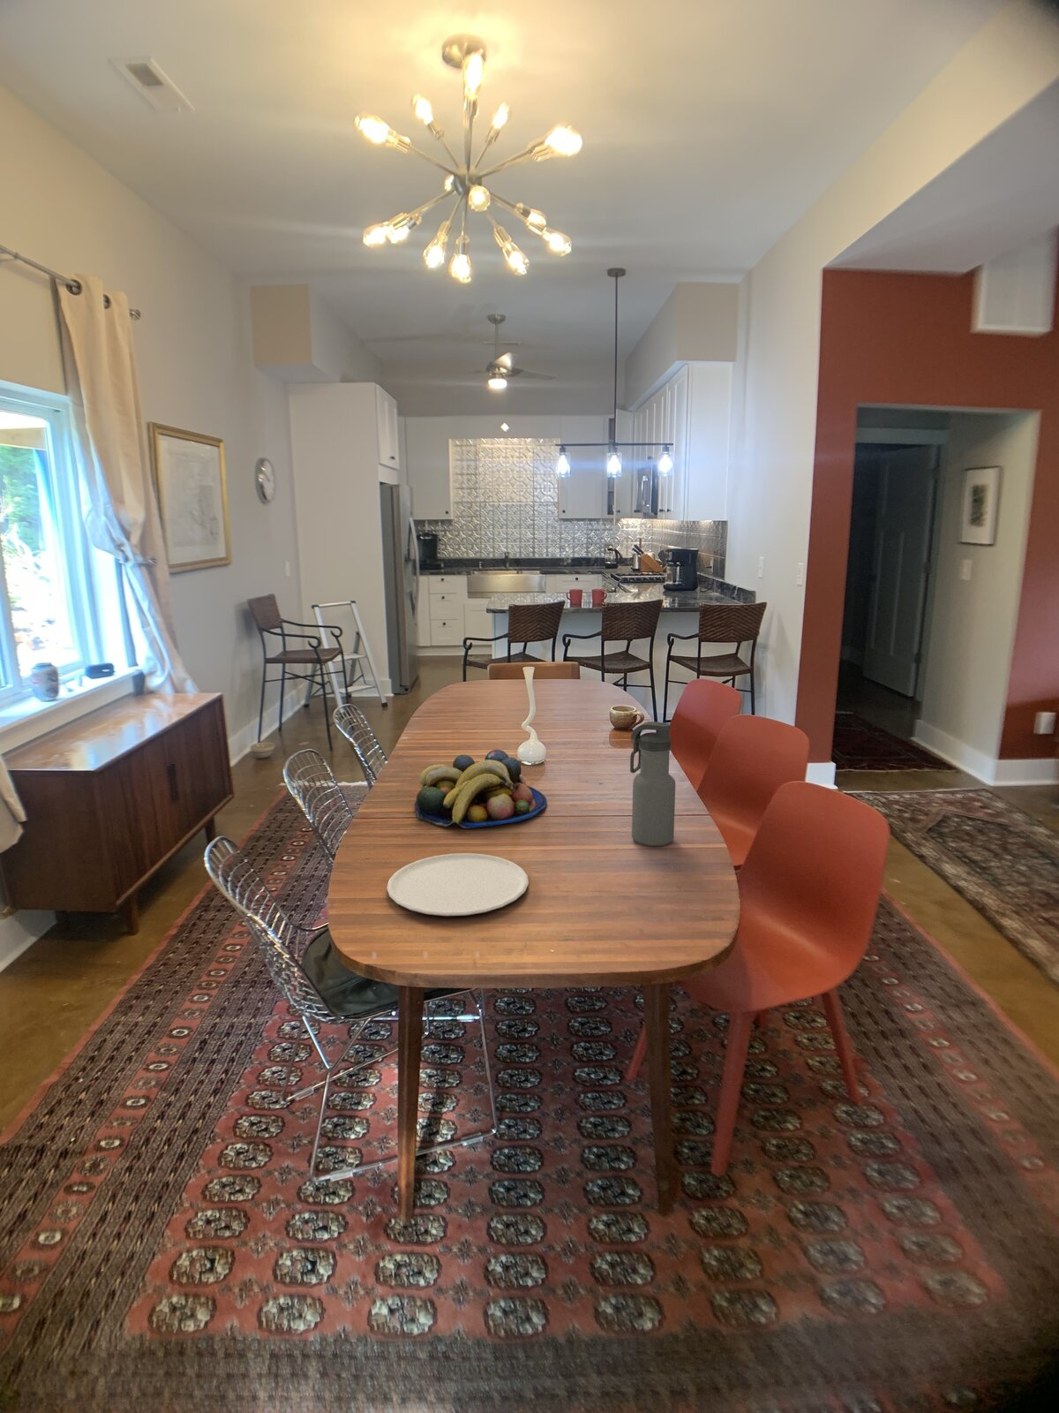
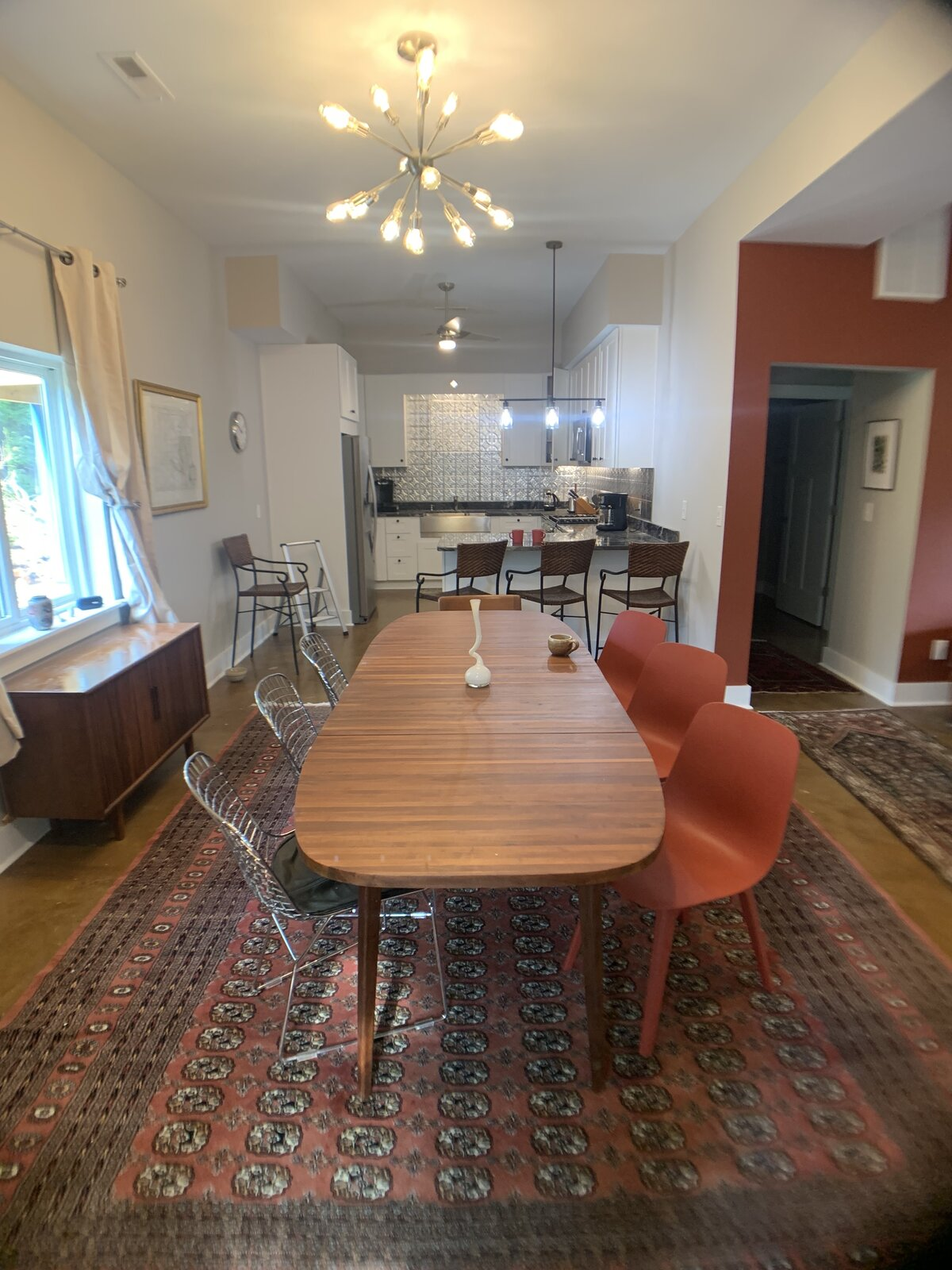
- water bottle (653, 781)
- plate (458, 883)
- fruit bowl (481, 781)
